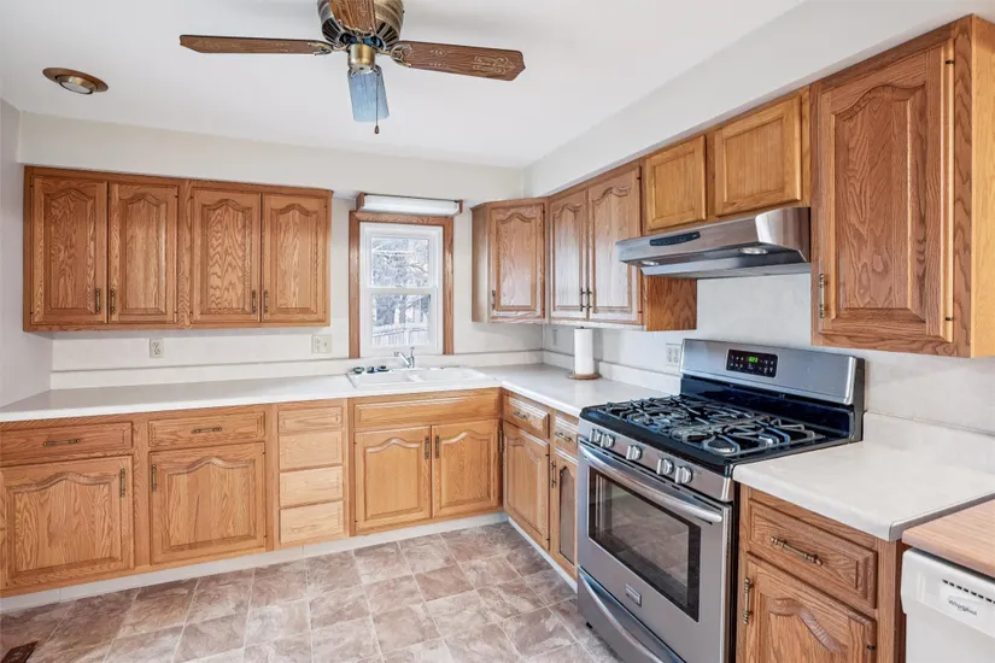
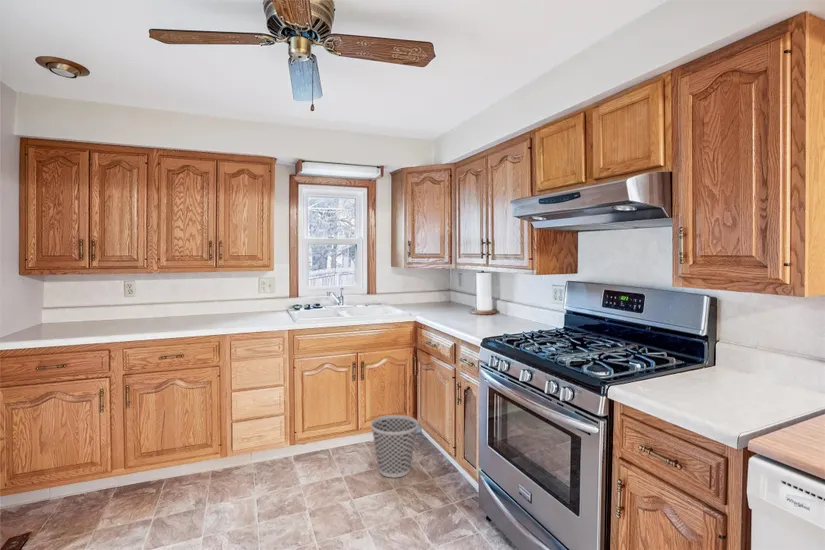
+ wastebasket (394, 446)
